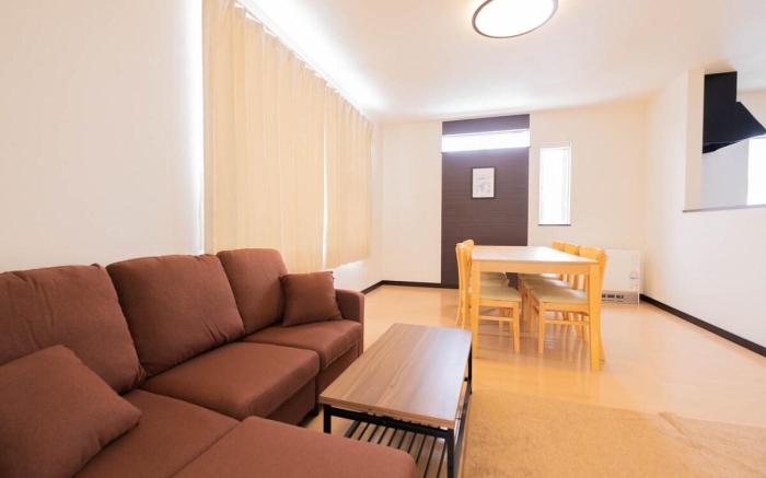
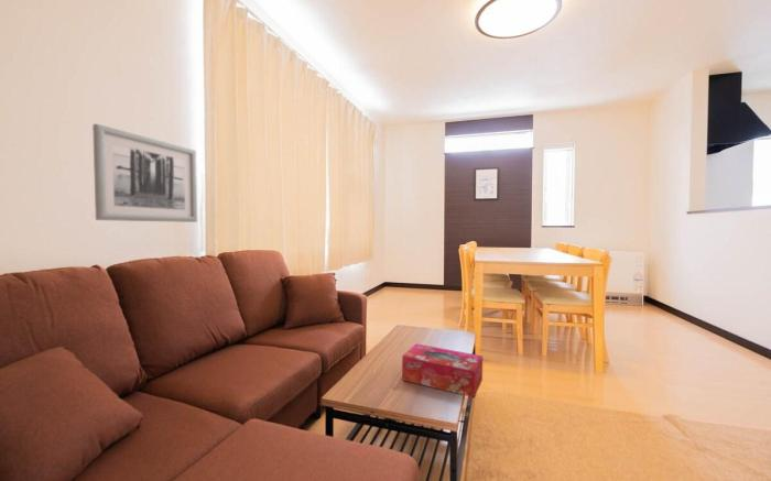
+ wall art (152, 179)
+ tissue box (442, 368)
